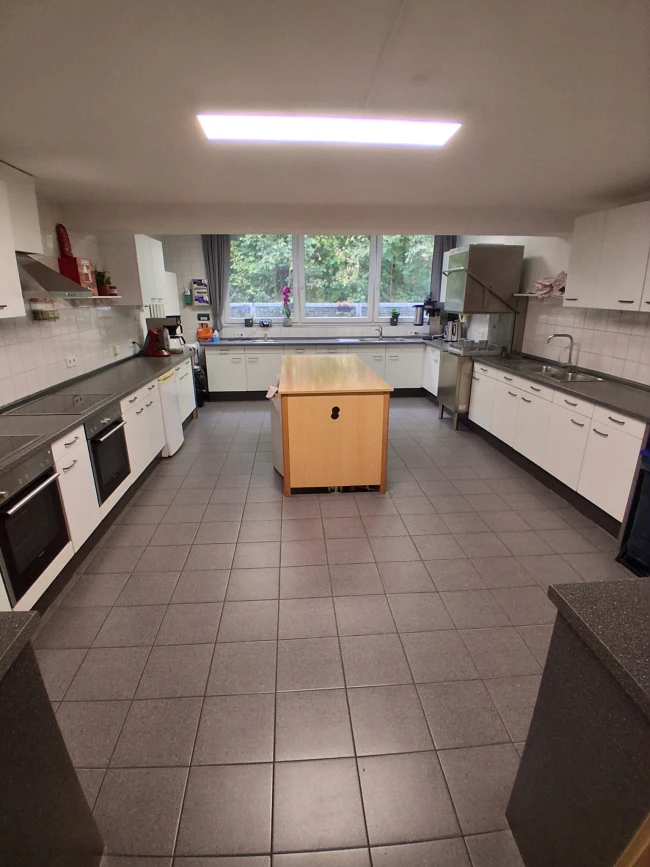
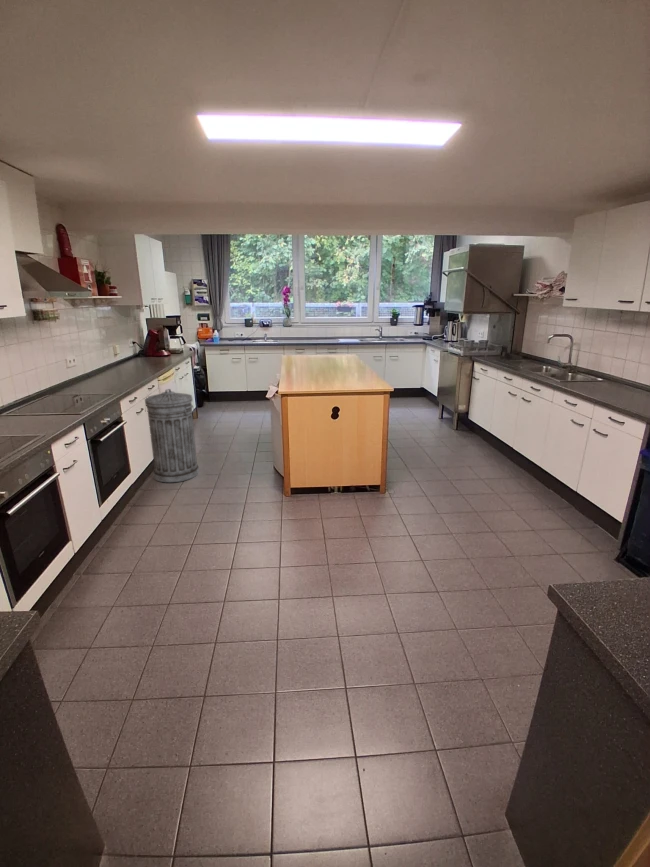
+ trash can (172, 432)
